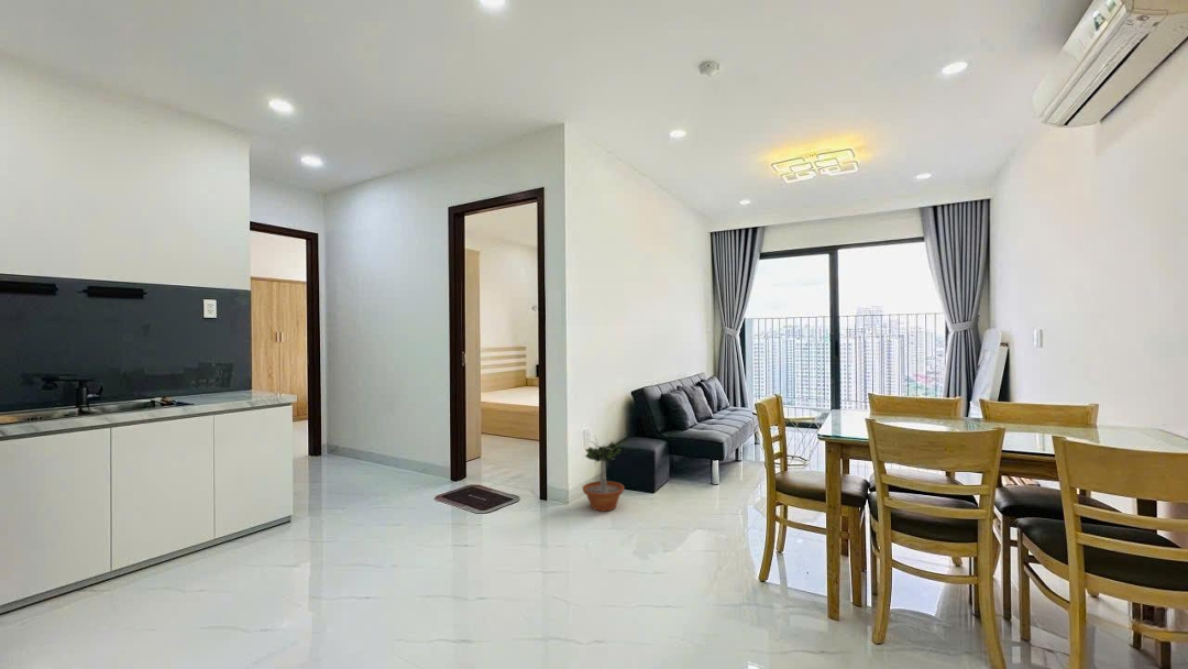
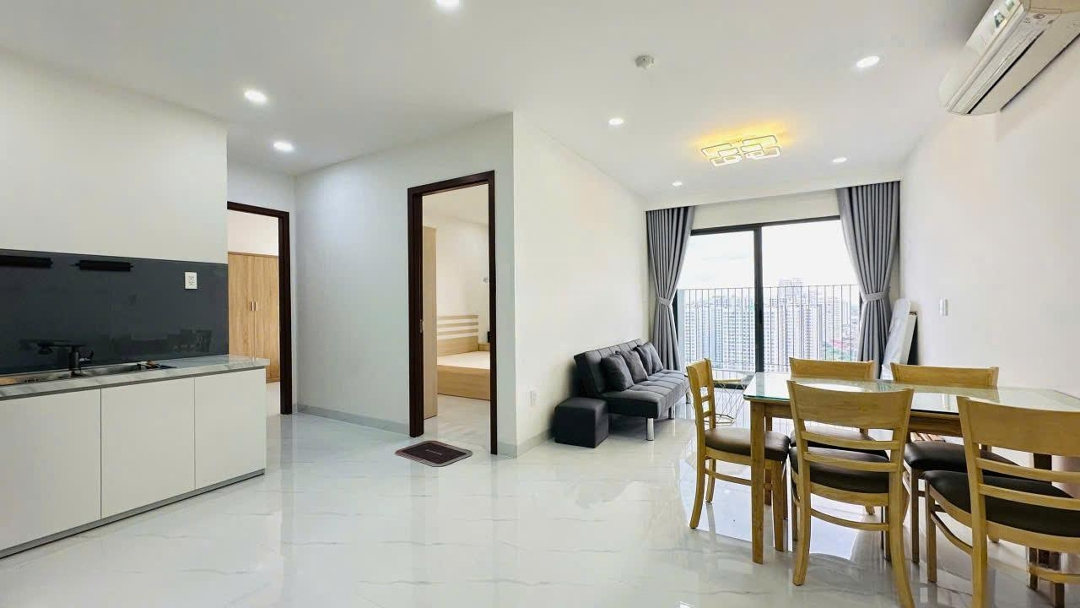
- potted tree (603, 471)
